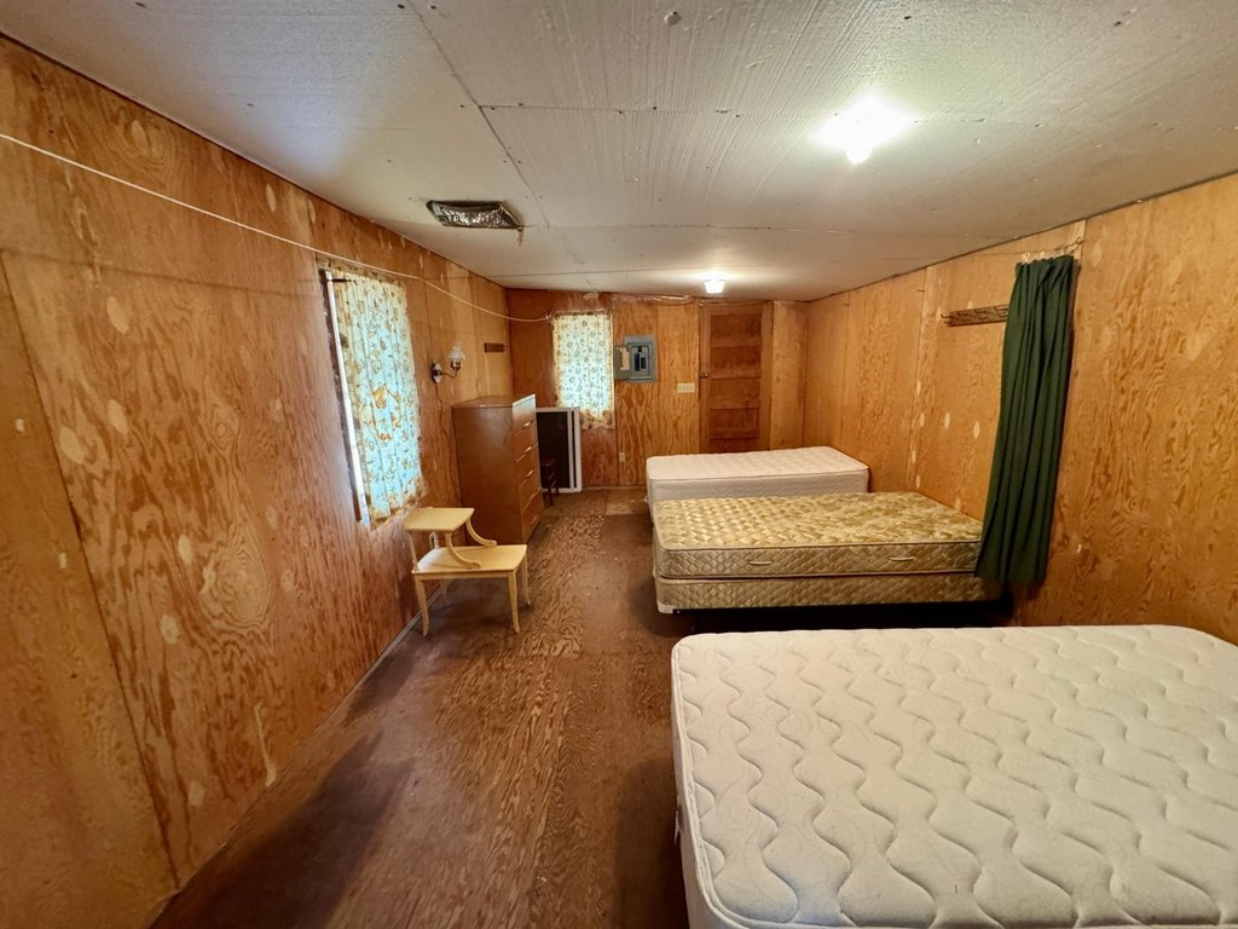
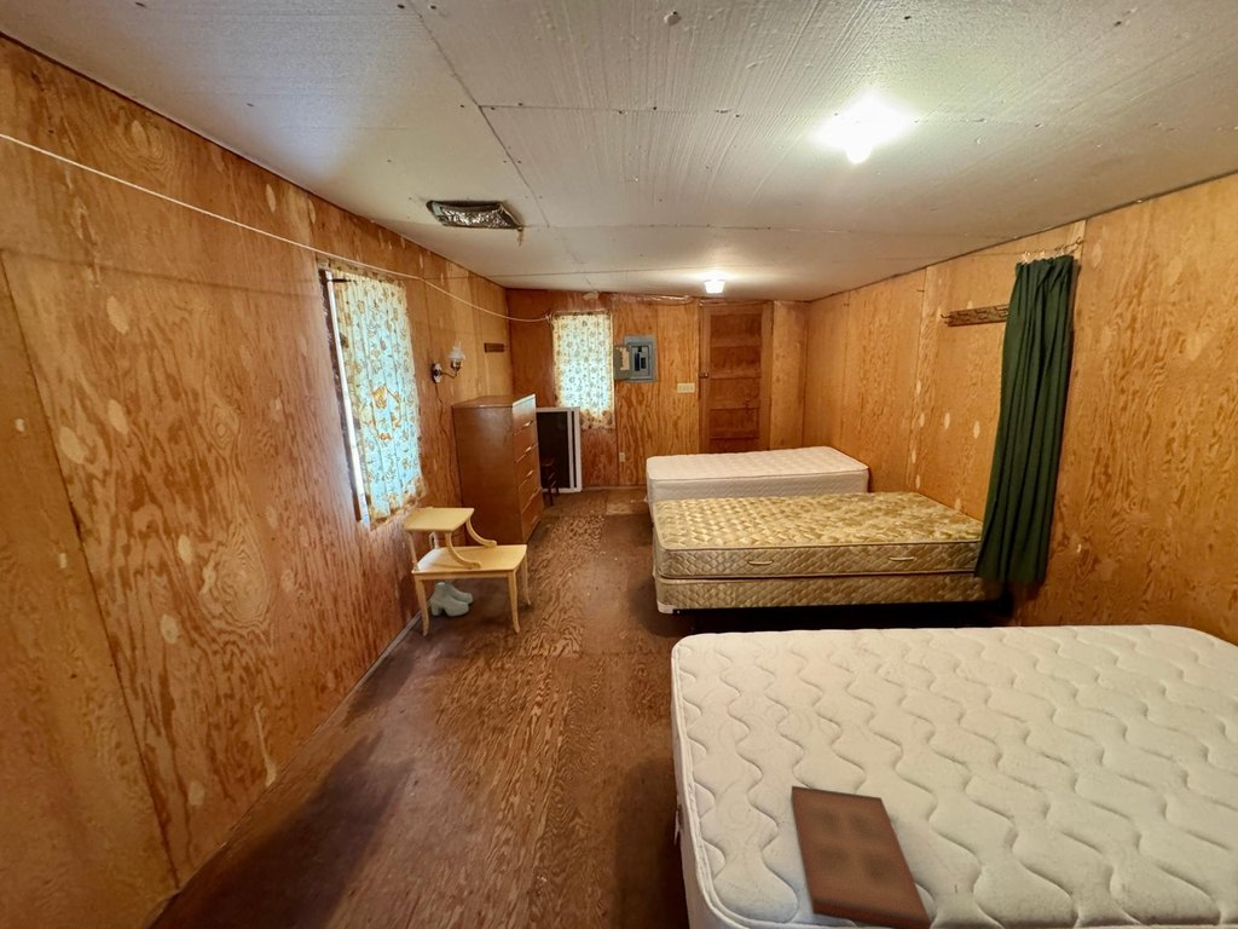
+ book (850, 849)
+ boots (450, 593)
